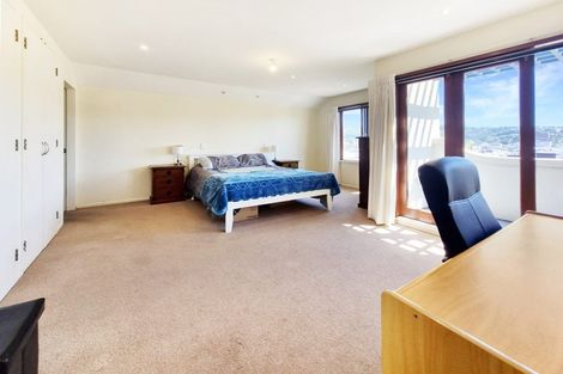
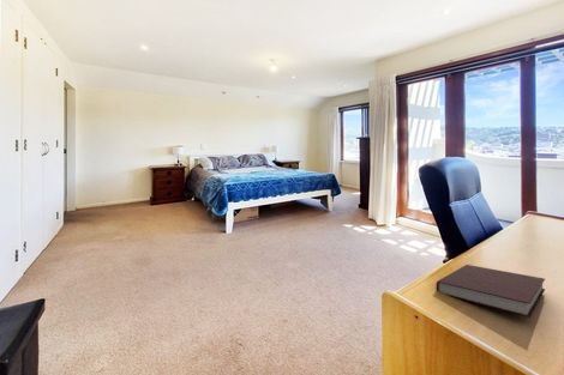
+ notebook (491, 285)
